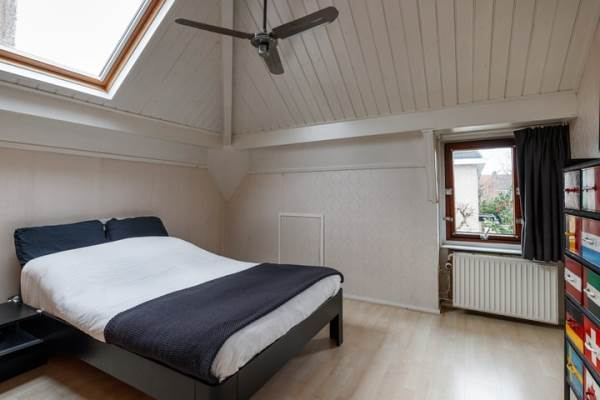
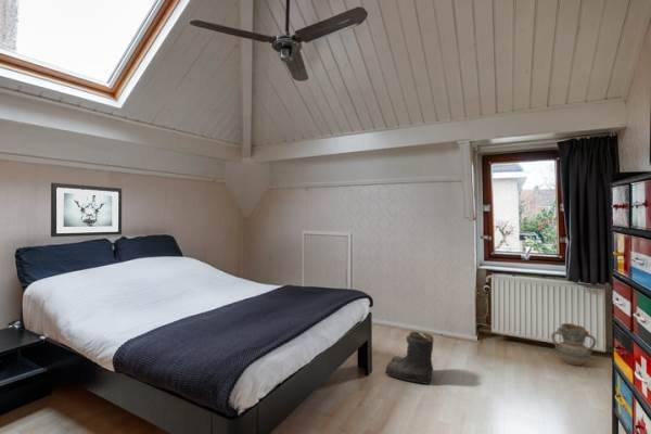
+ ceramic jug (573, 344)
+ boots (409, 353)
+ wall art (89, 210)
